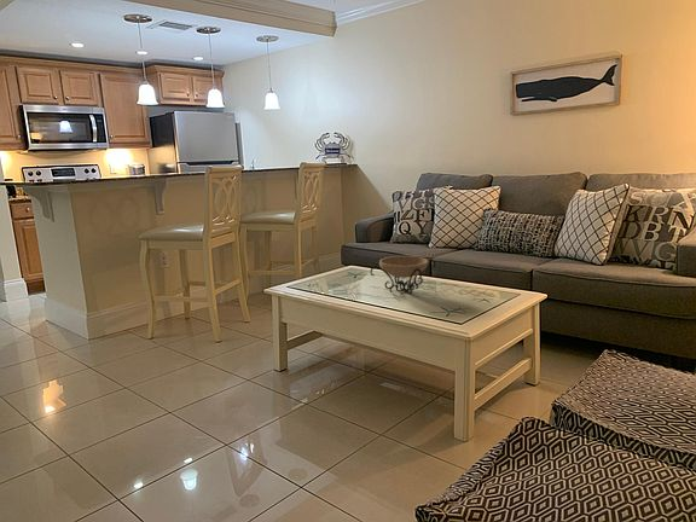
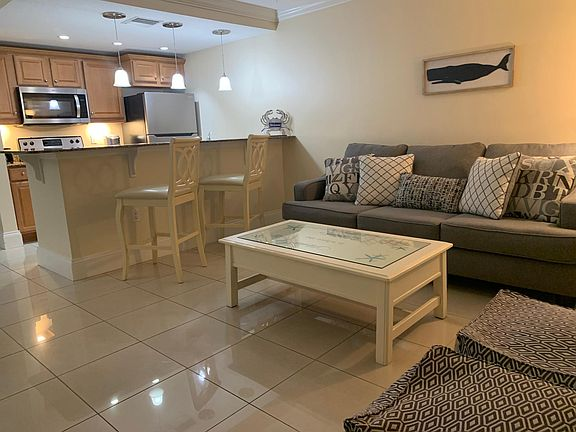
- decorative bowl (404, 276)
